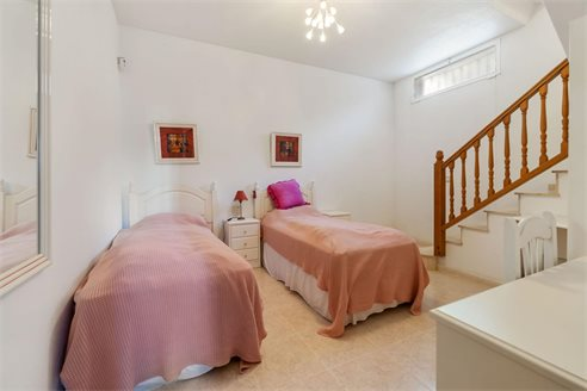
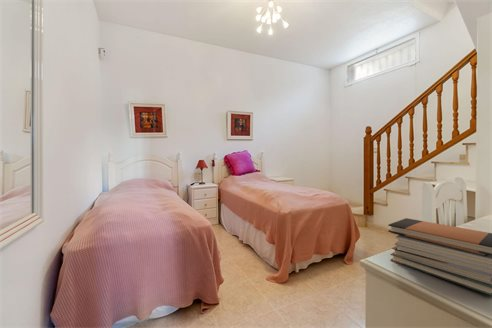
+ book stack (444, 250)
